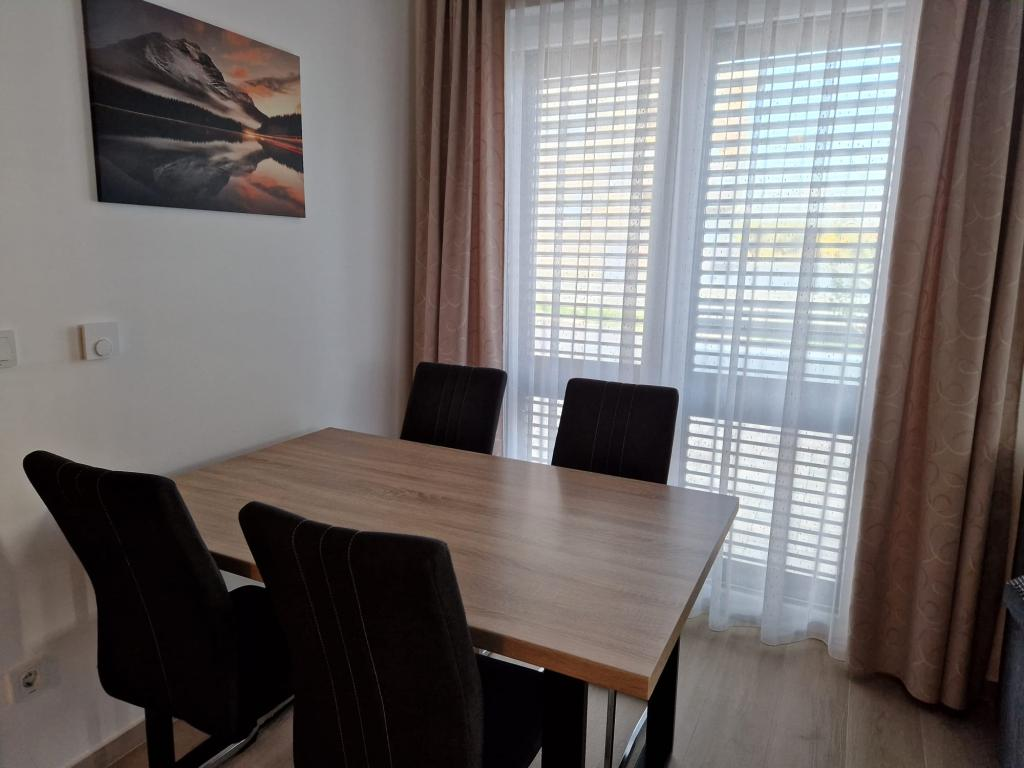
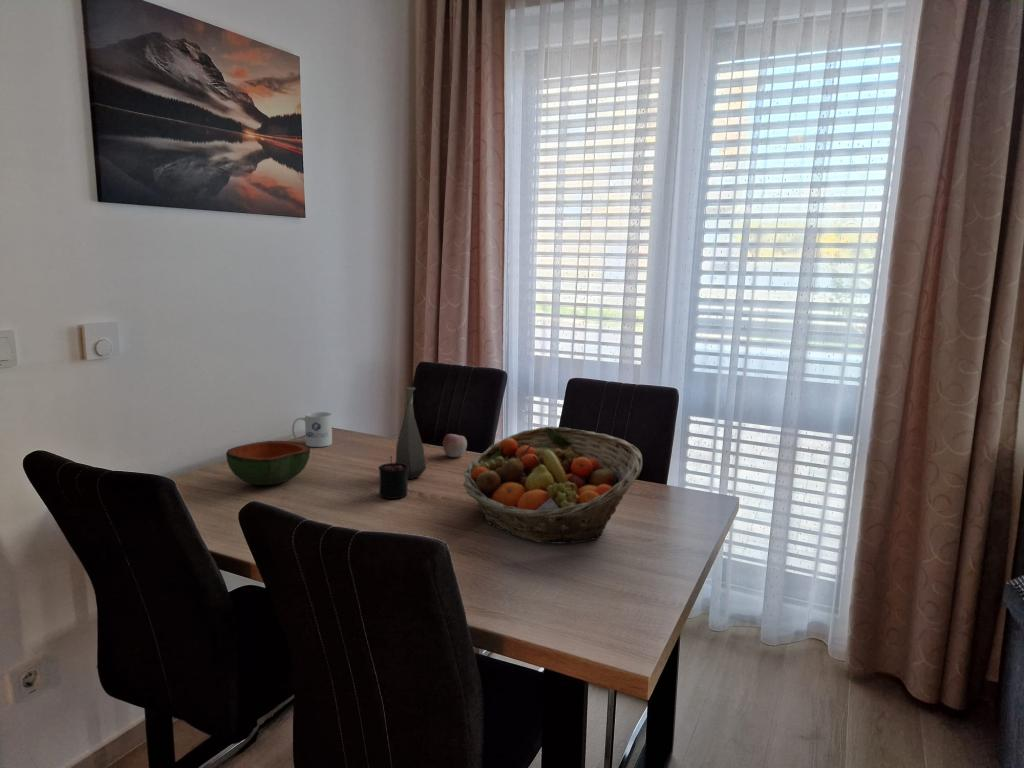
+ apple (454, 445)
+ fruit basket (550, 480)
+ mug (314, 429)
+ candle (393, 474)
+ bowl (269, 465)
+ bottle (409, 432)
